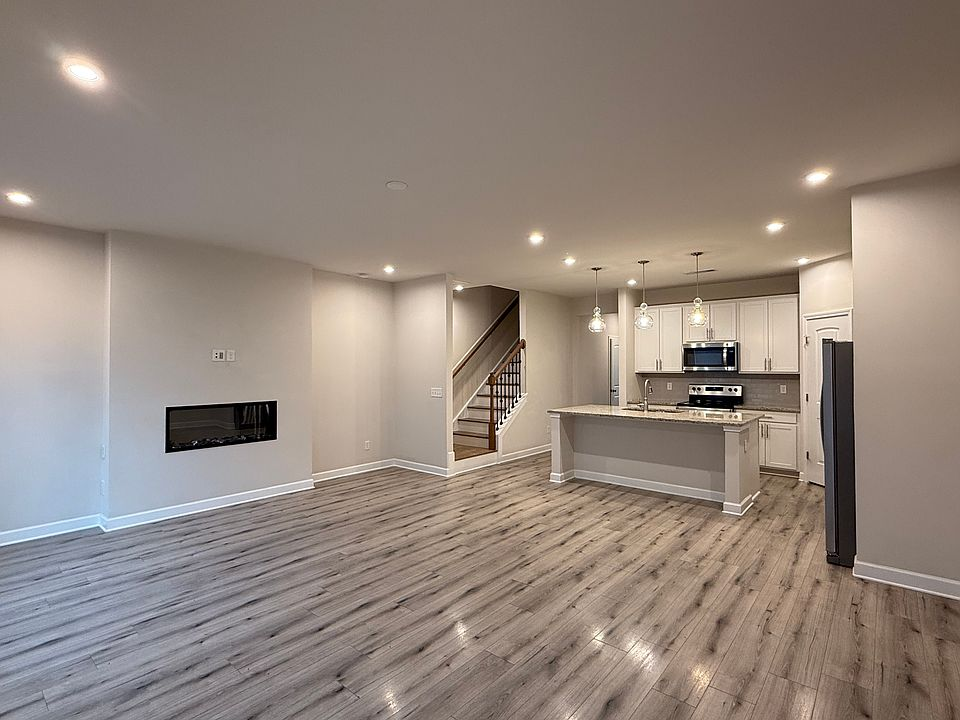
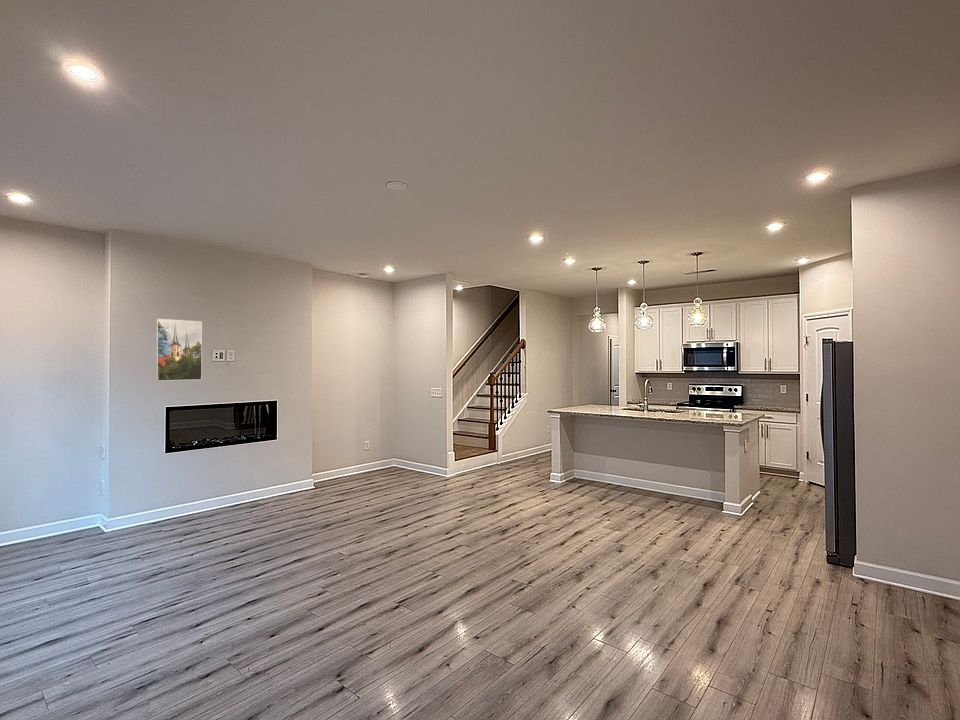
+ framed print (179, 350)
